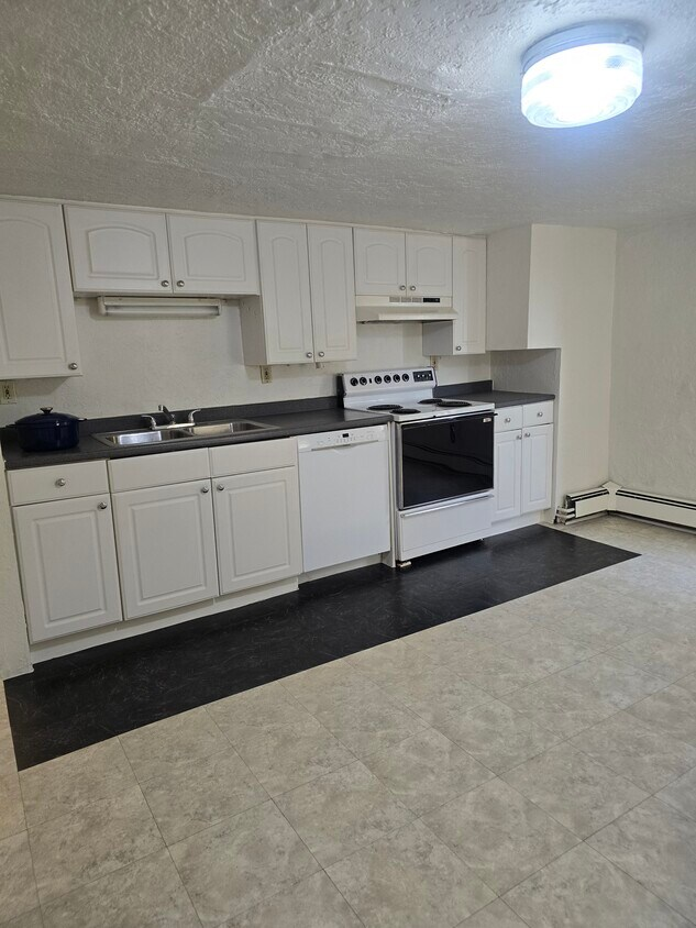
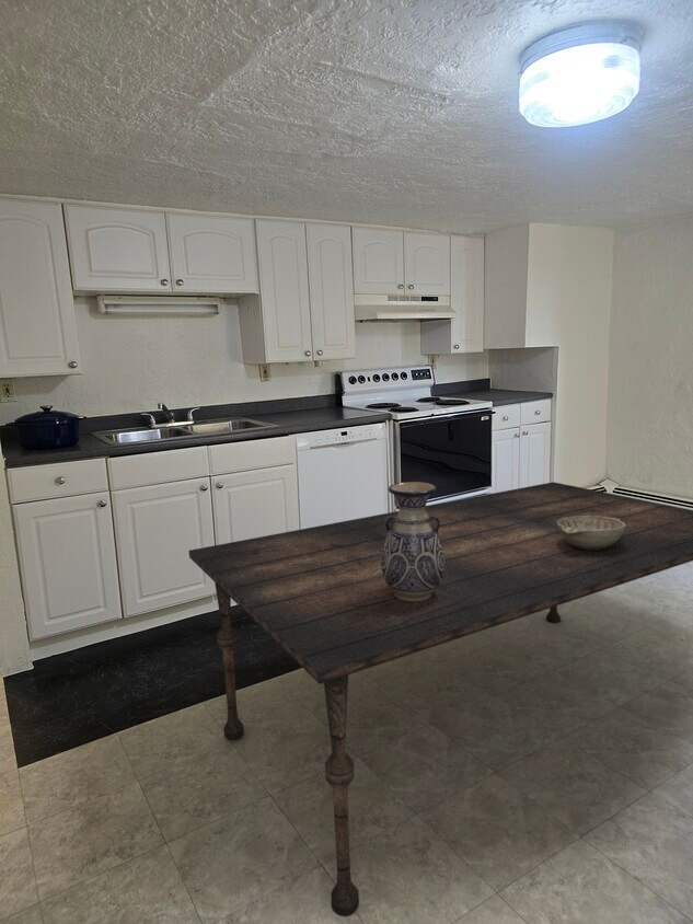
+ decorative bowl (590, 532)
+ dining table (483, 628)
+ vase (412, 540)
